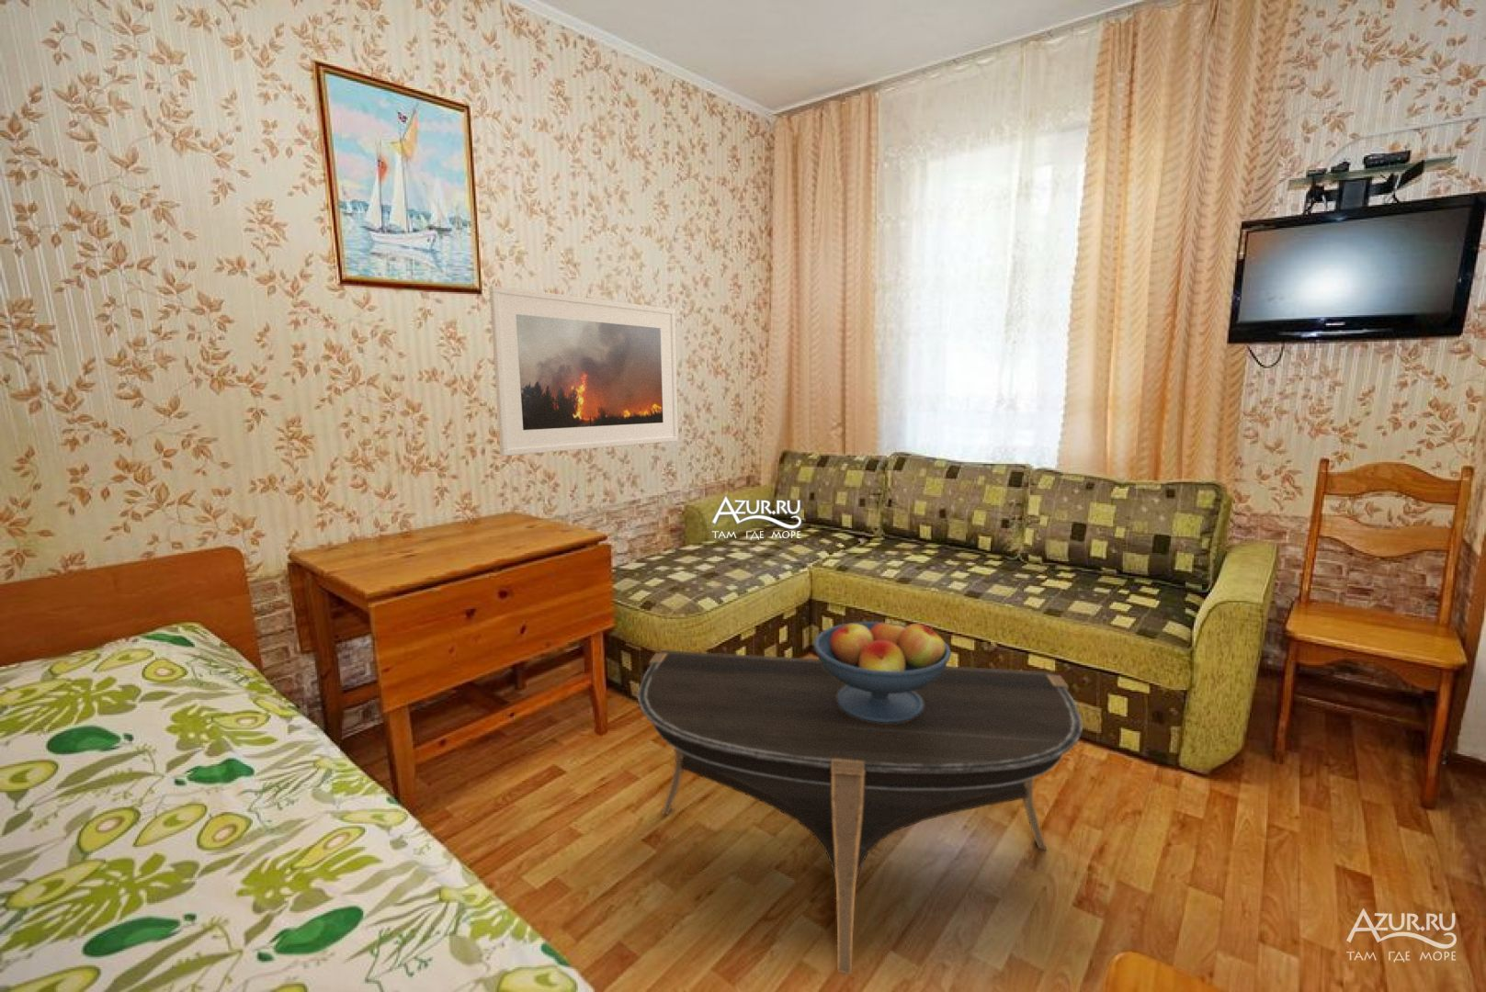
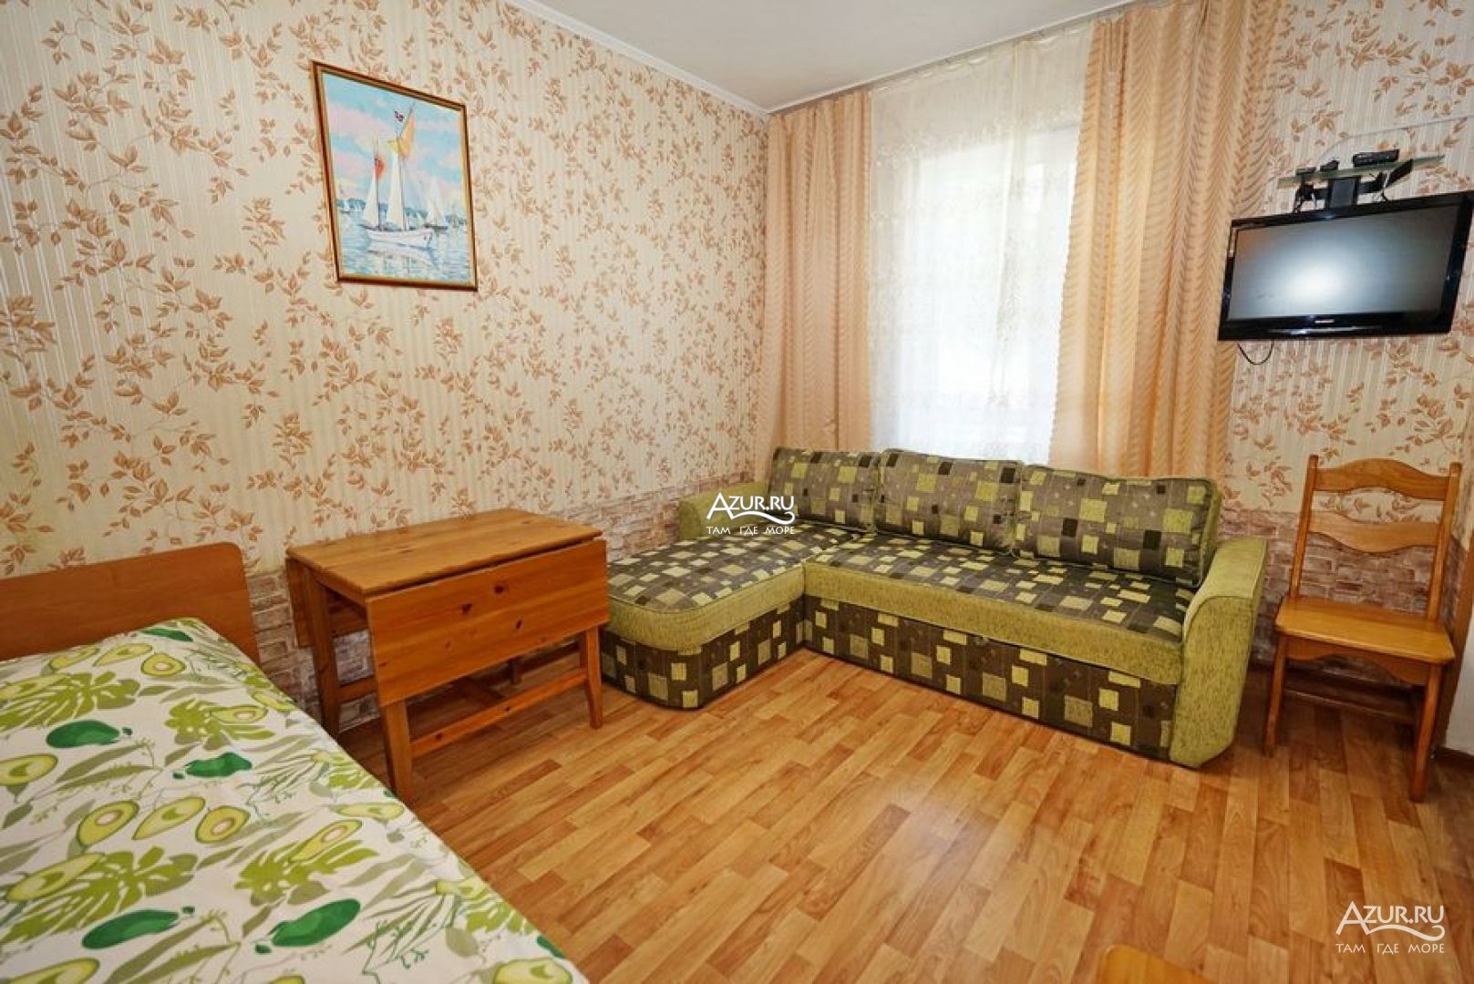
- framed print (597, 374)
- coffee table (846, 797)
- fruit bowl (880, 662)
